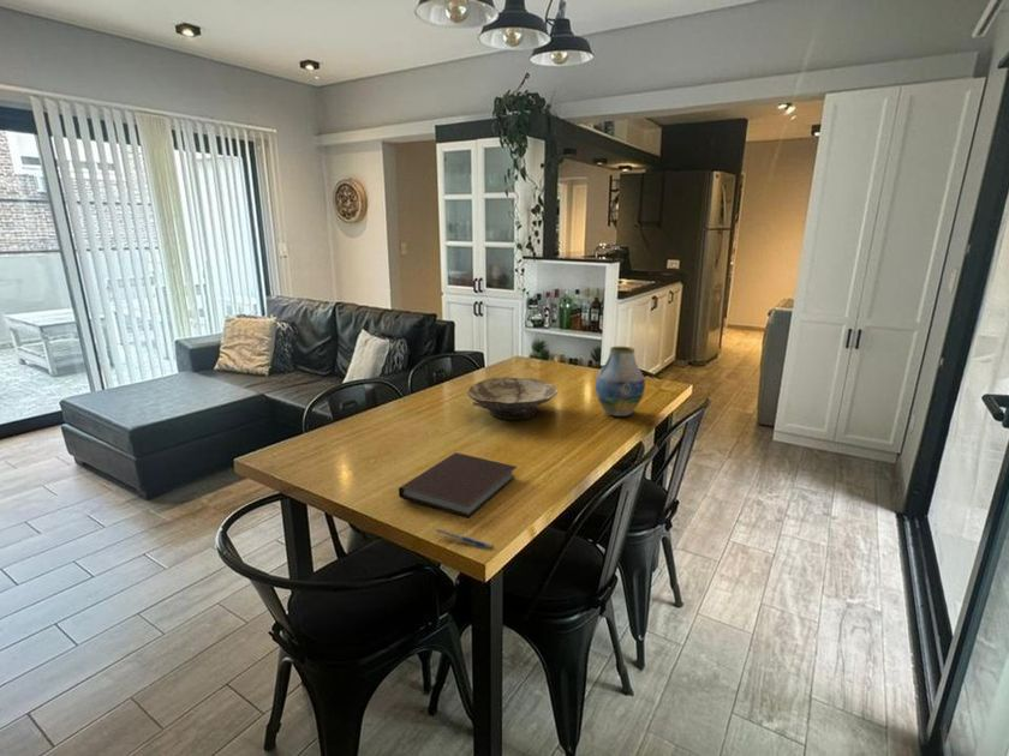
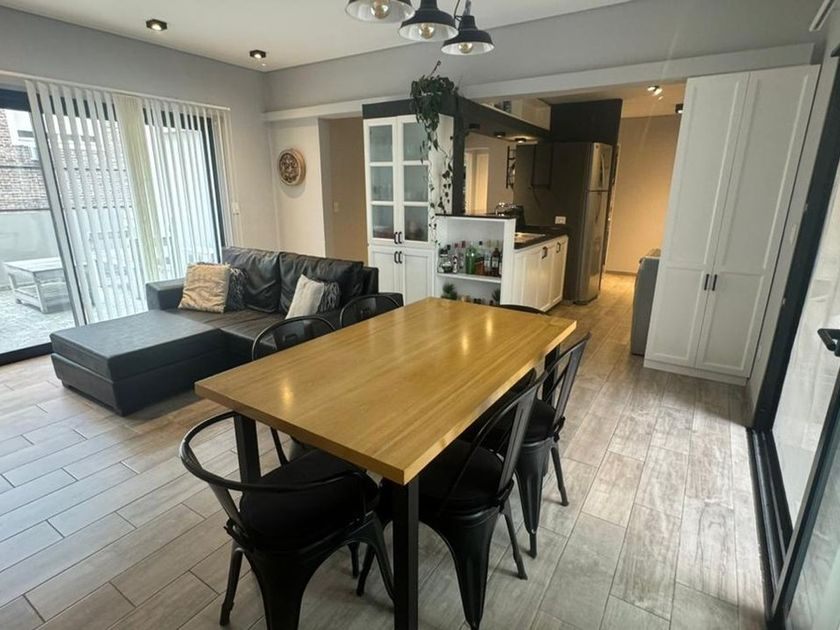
- notebook (460, 481)
- bowl (512, 400)
- pen (462, 538)
- vase (620, 382)
